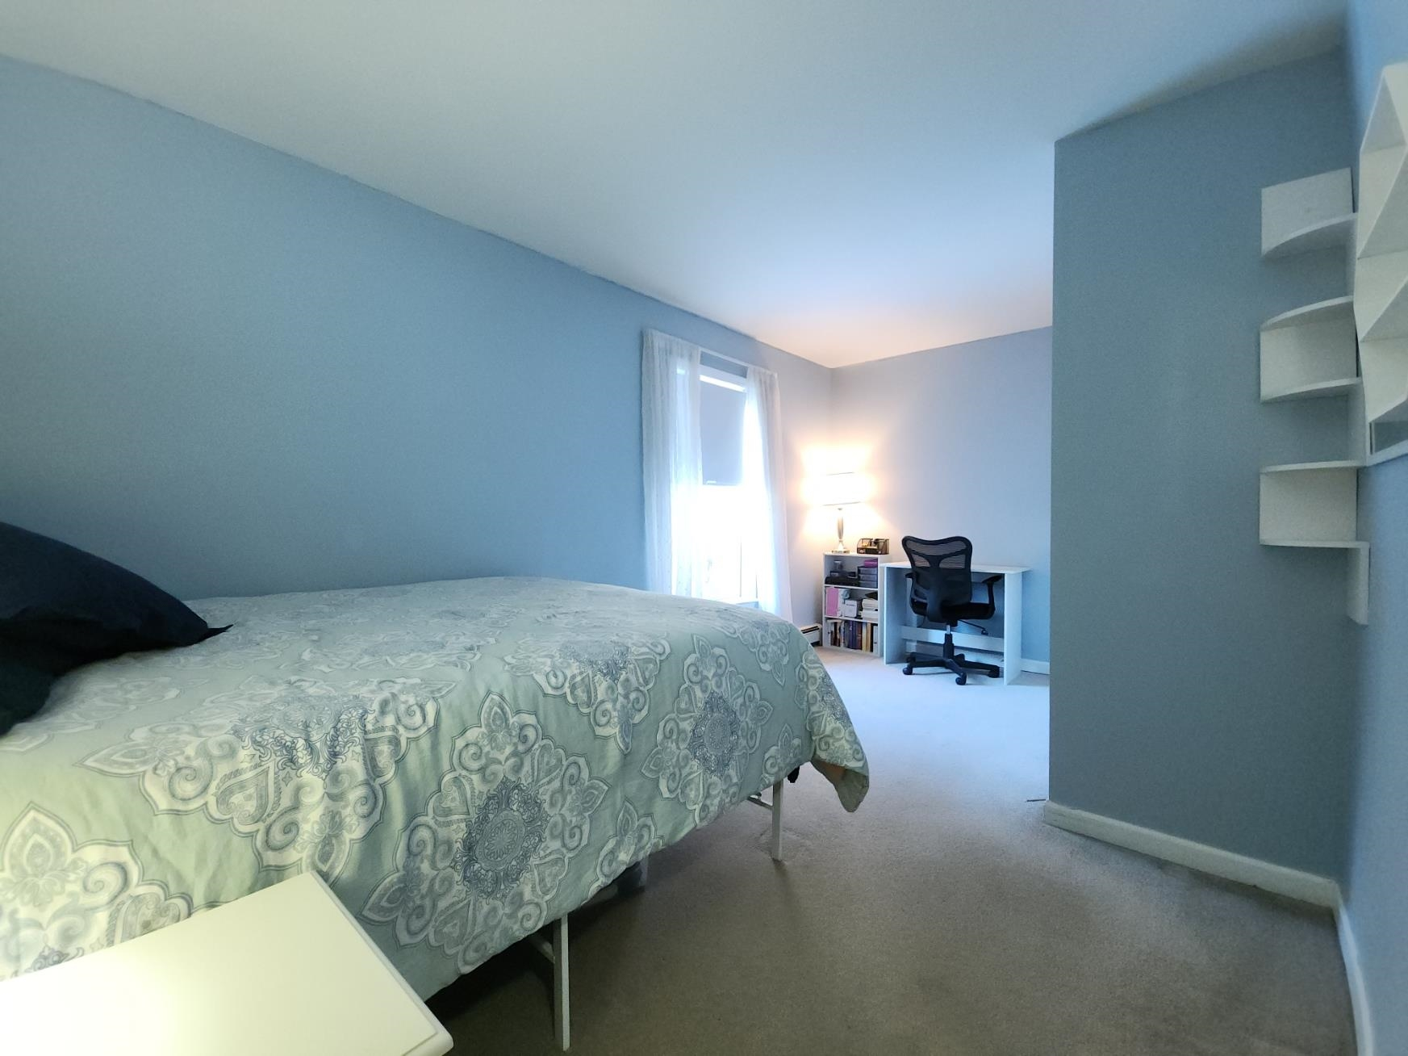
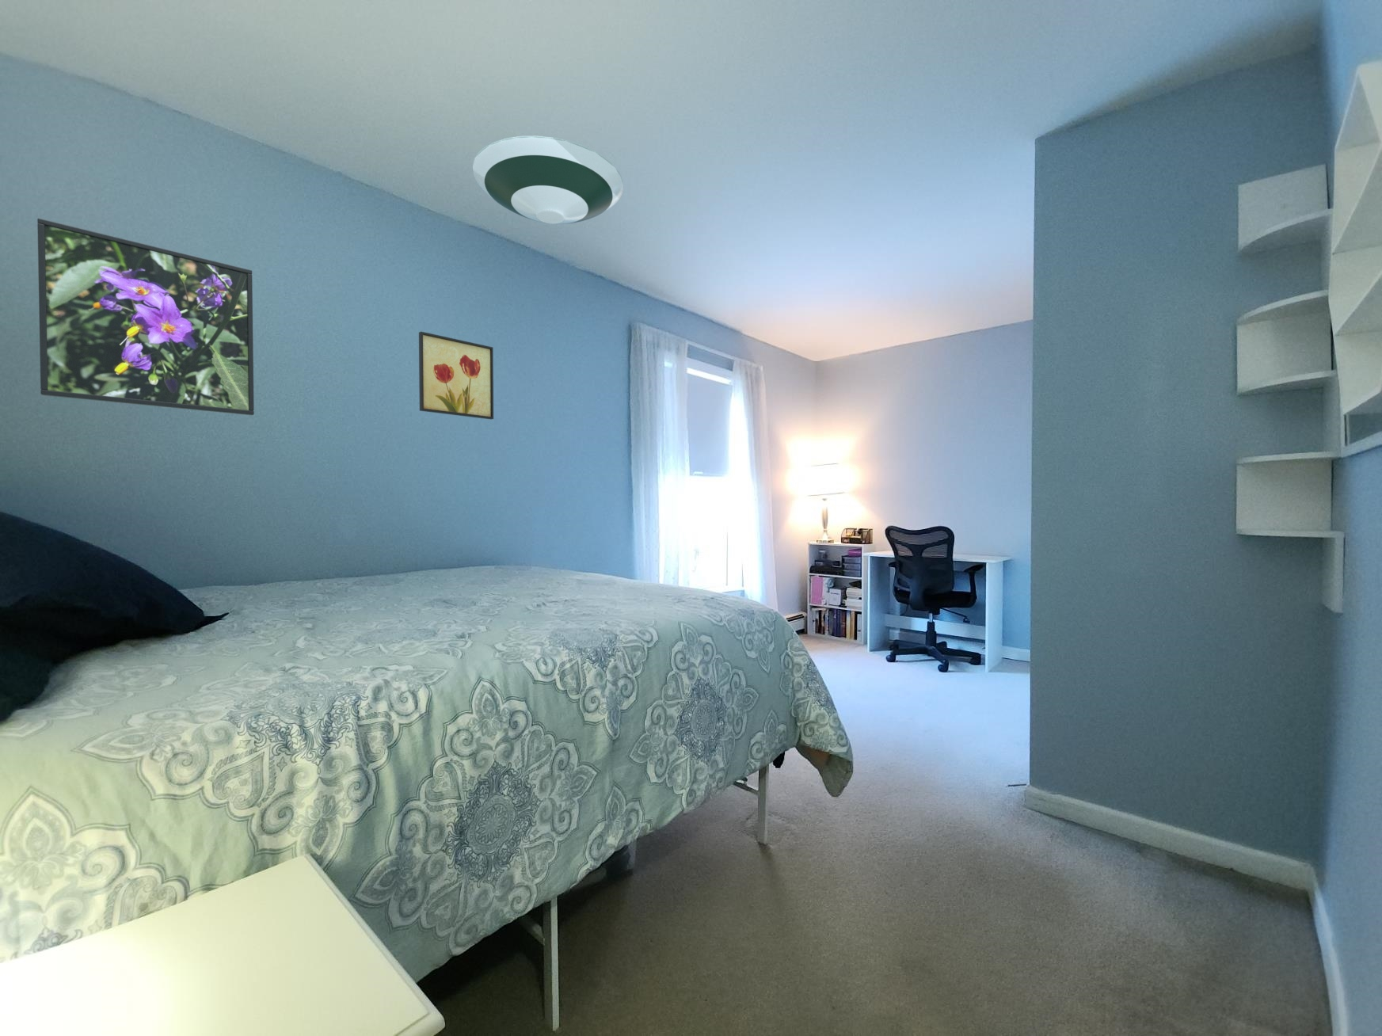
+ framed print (156, 326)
+ wall art (457, 378)
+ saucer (550, 199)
